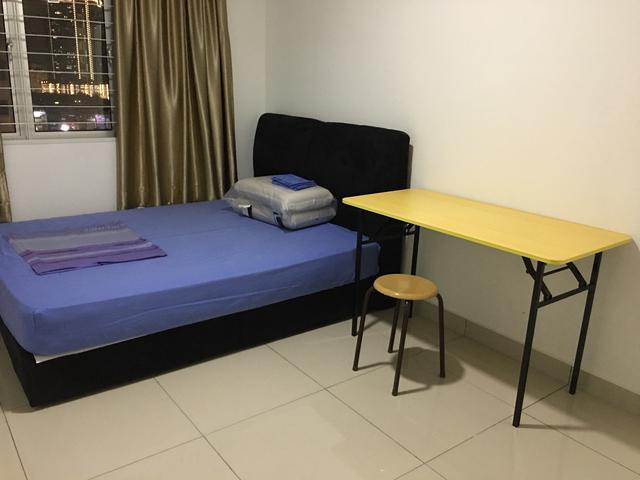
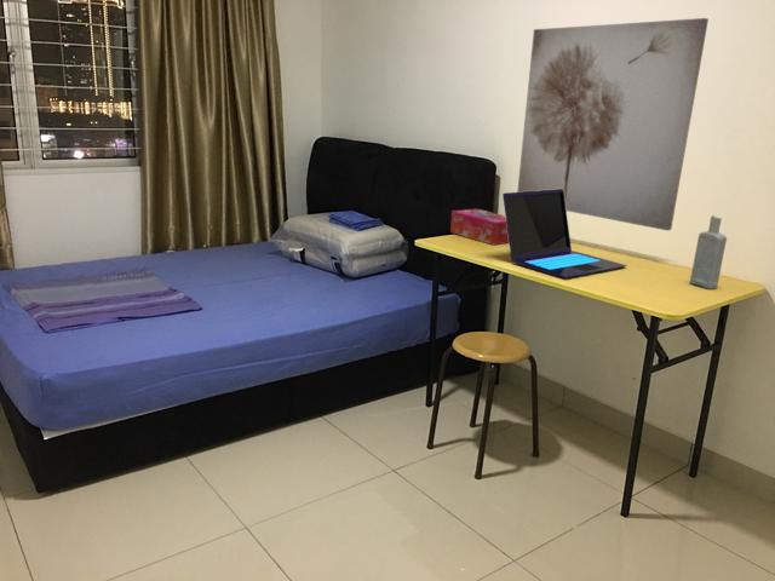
+ laptop (563, 230)
+ tissue box (484, 225)
+ bottle (710, 251)
+ wall art (598, 123)
